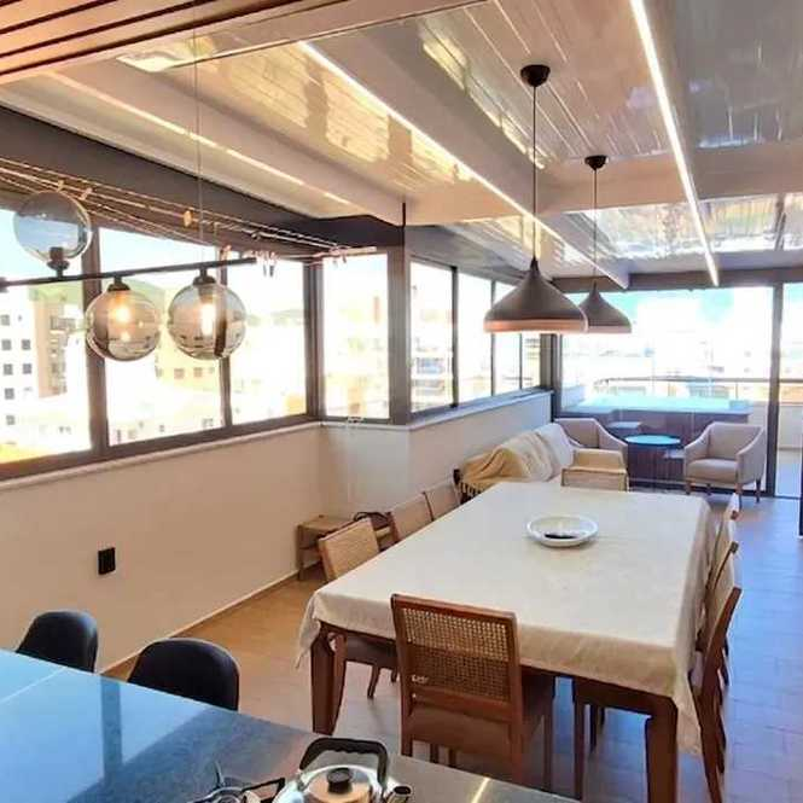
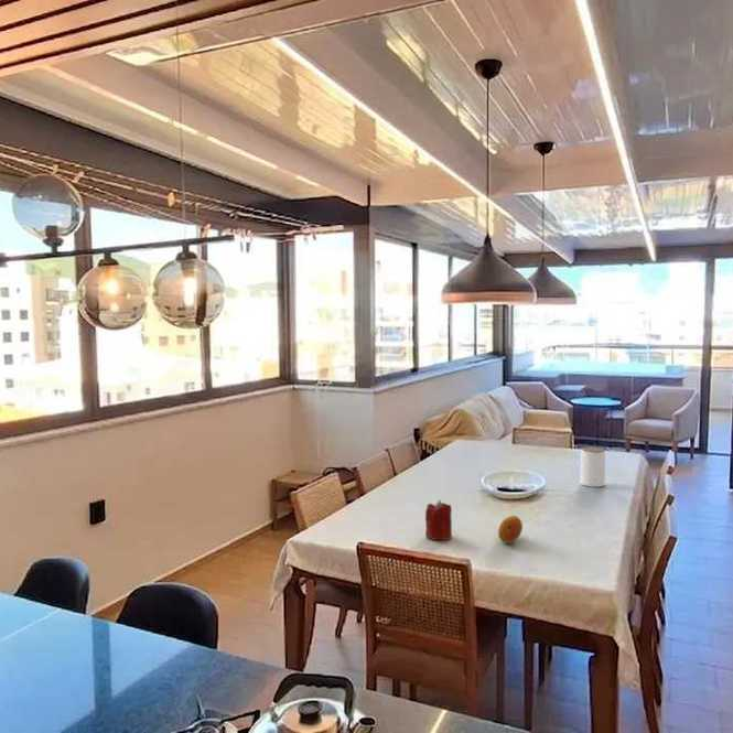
+ jar (592, 466)
+ candle (439, 518)
+ fruit (510, 527)
